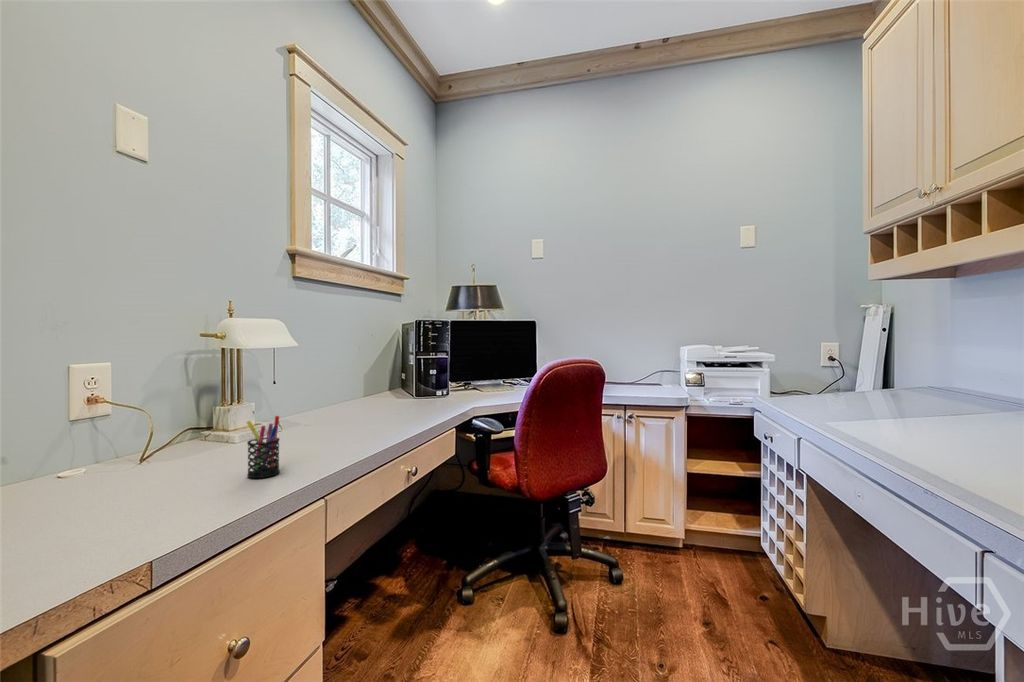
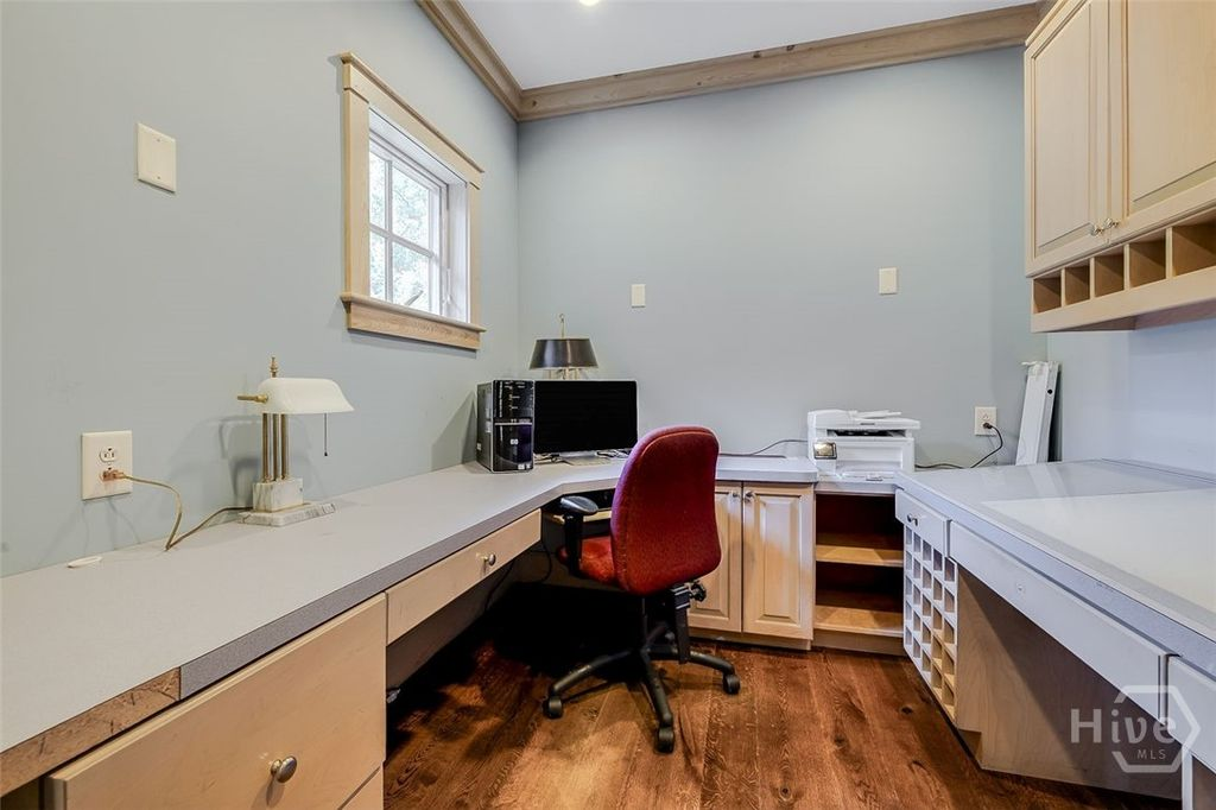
- pen holder (267, 444)
